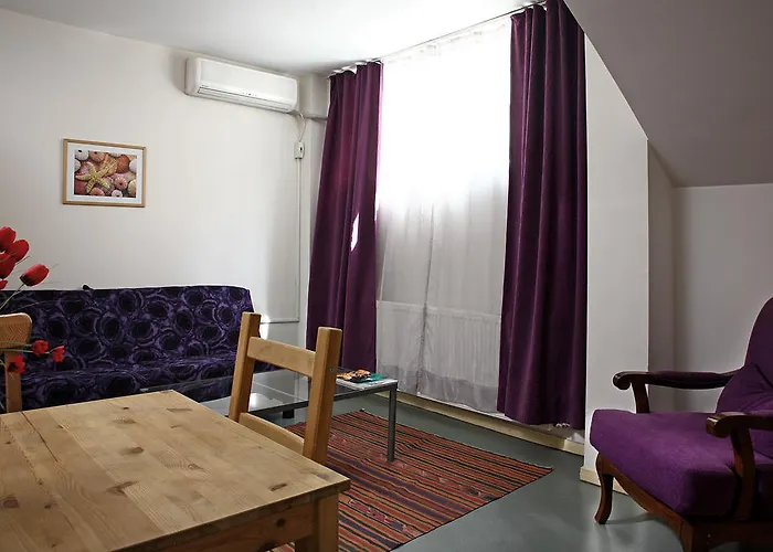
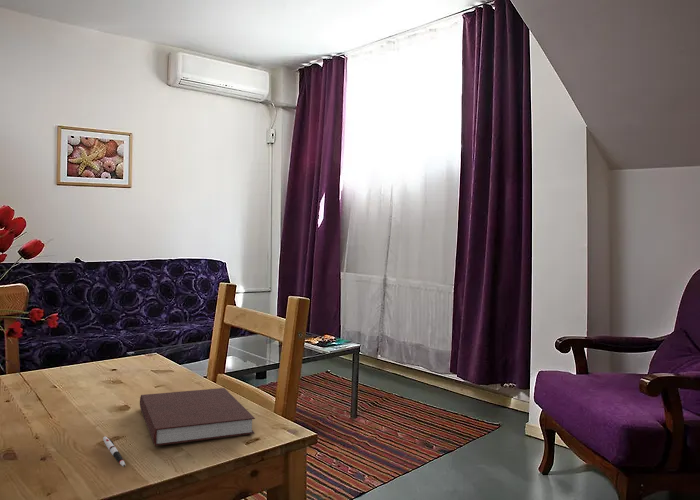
+ notebook (193, 413)
+ pen (114, 451)
